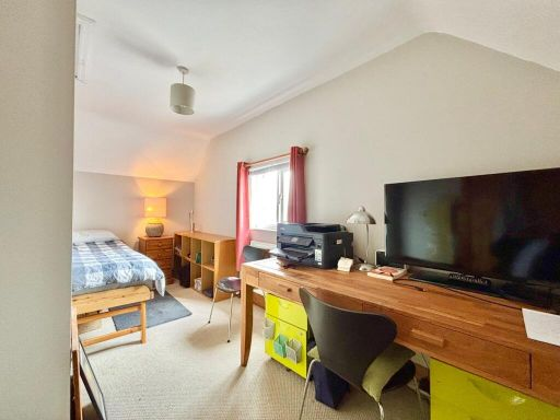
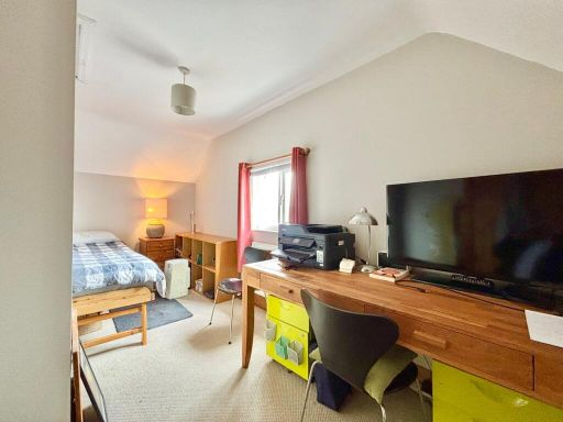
+ fan (177, 277)
